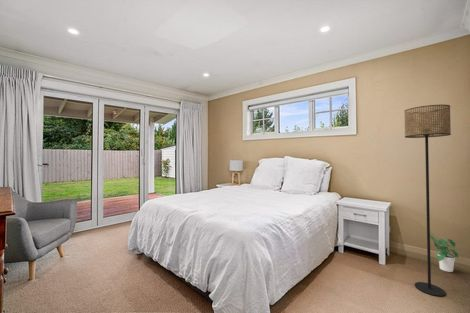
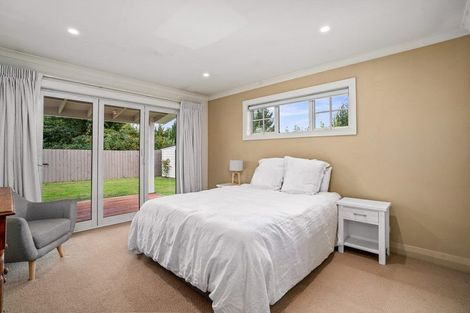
- floor lamp (427, 198)
- potted plant (444, 253)
